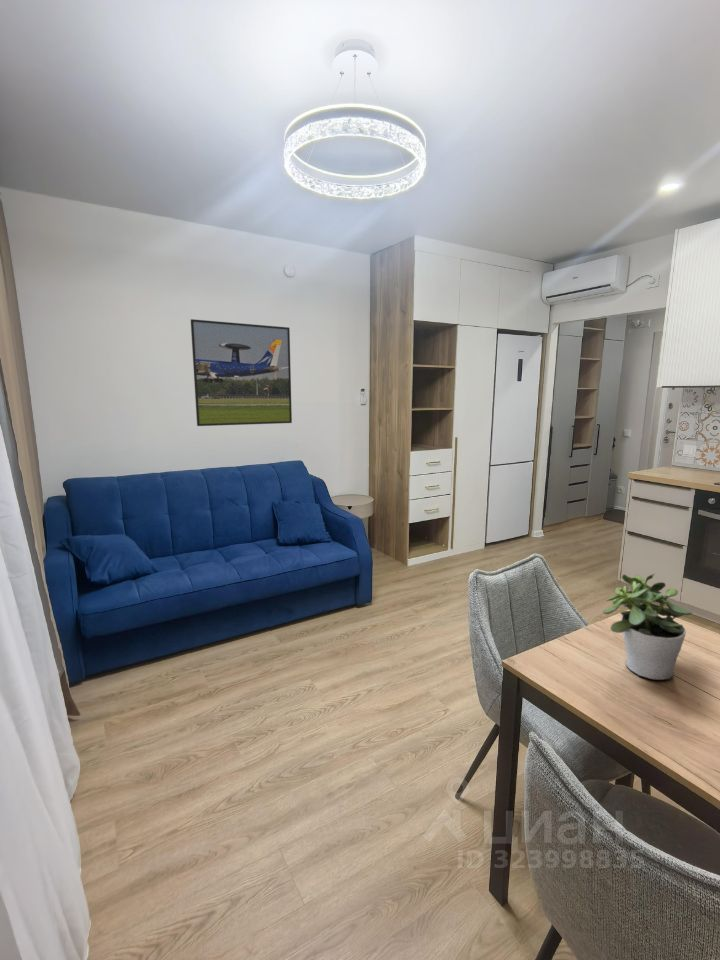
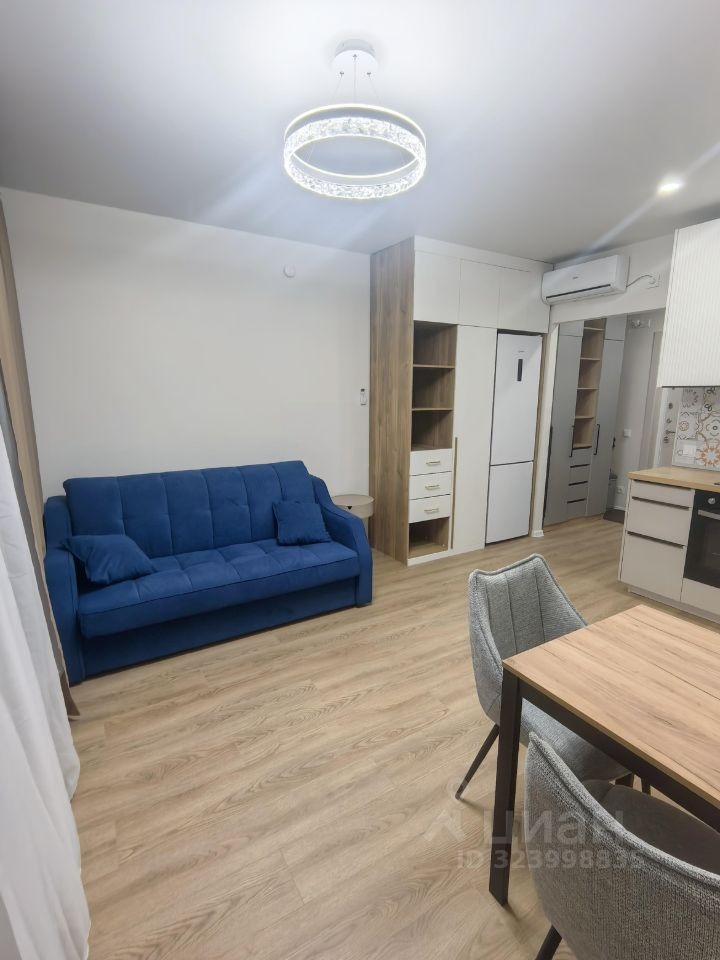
- potted plant (638, 620)
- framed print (244, 375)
